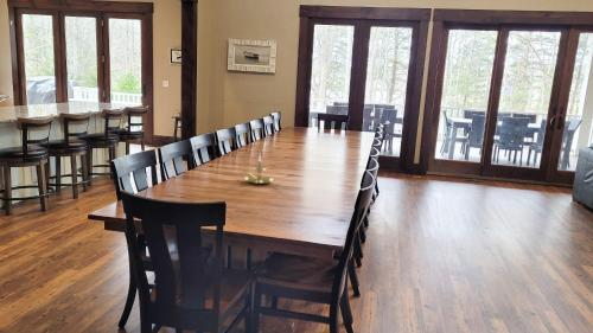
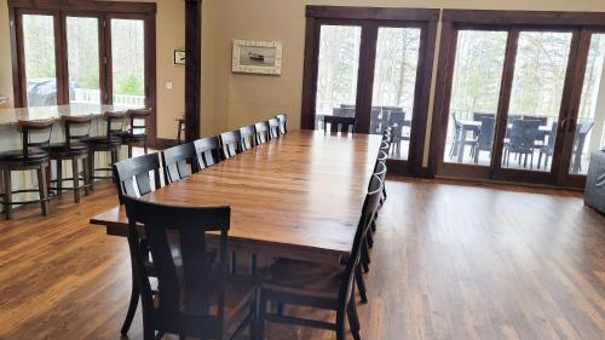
- candle holder (257, 167)
